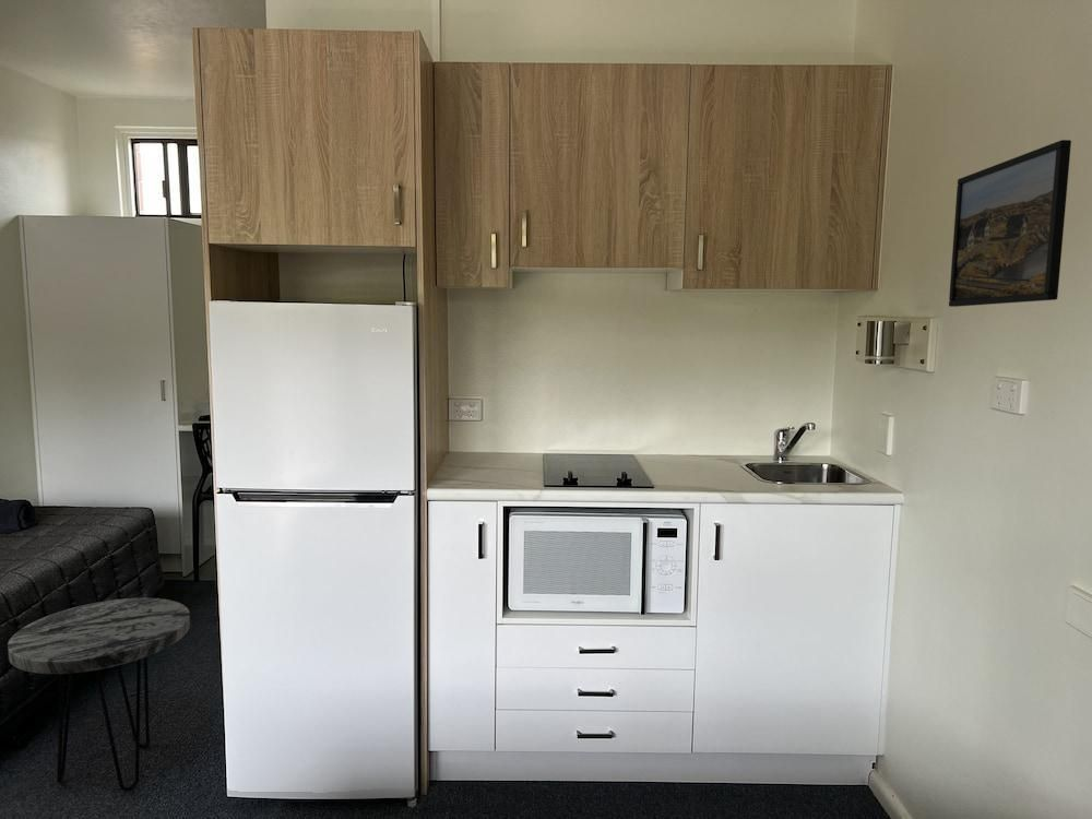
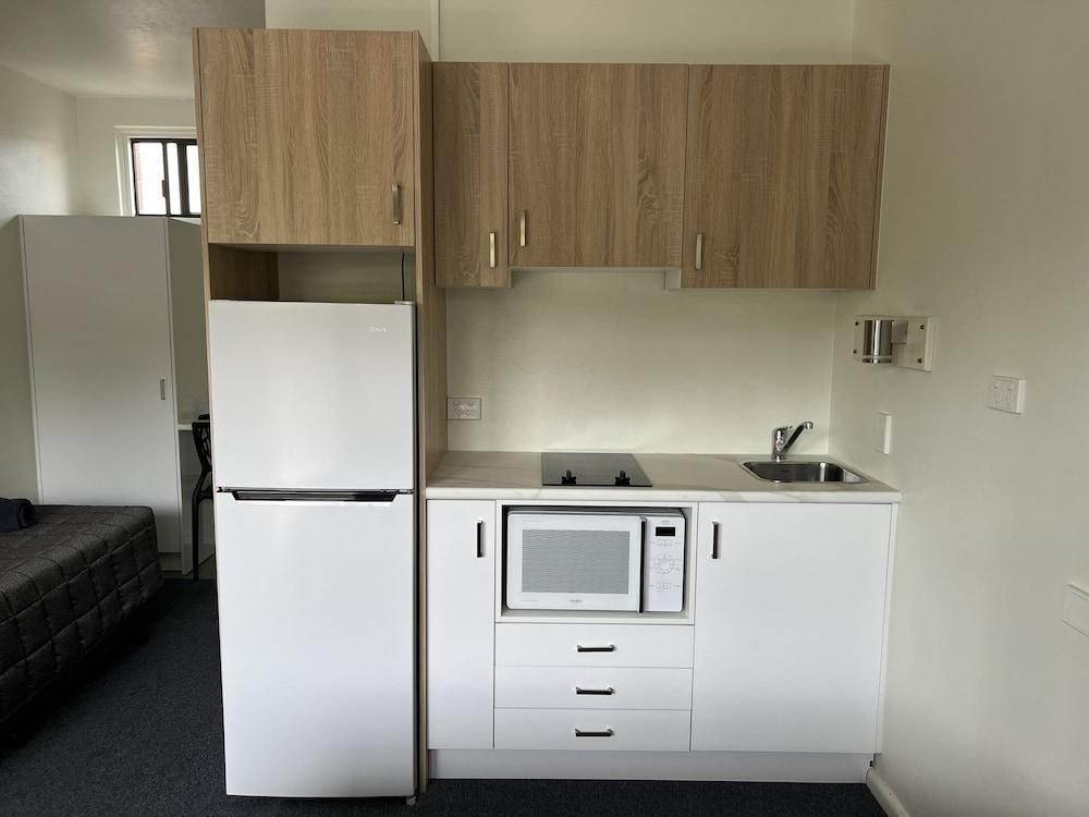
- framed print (1002, 233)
- side table (105, 701)
